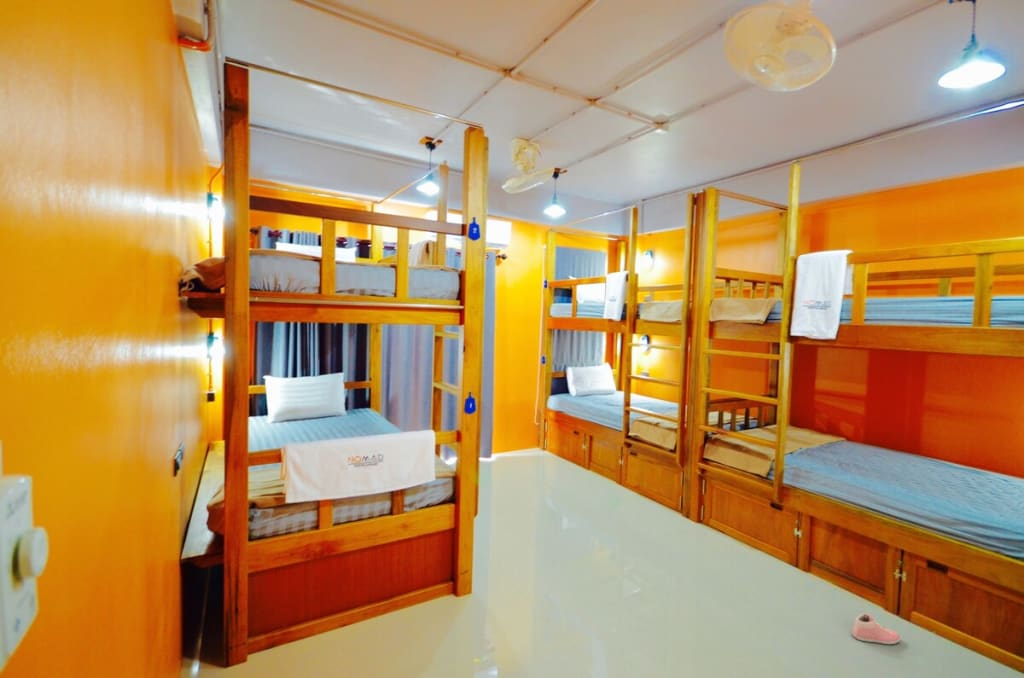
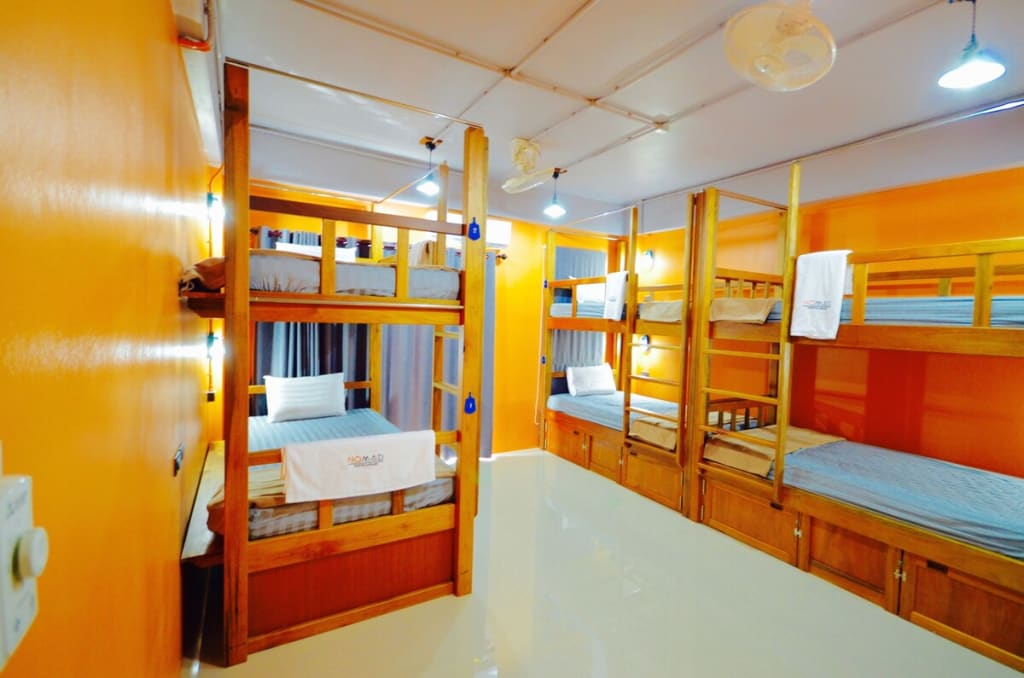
- sneaker (877, 627)
